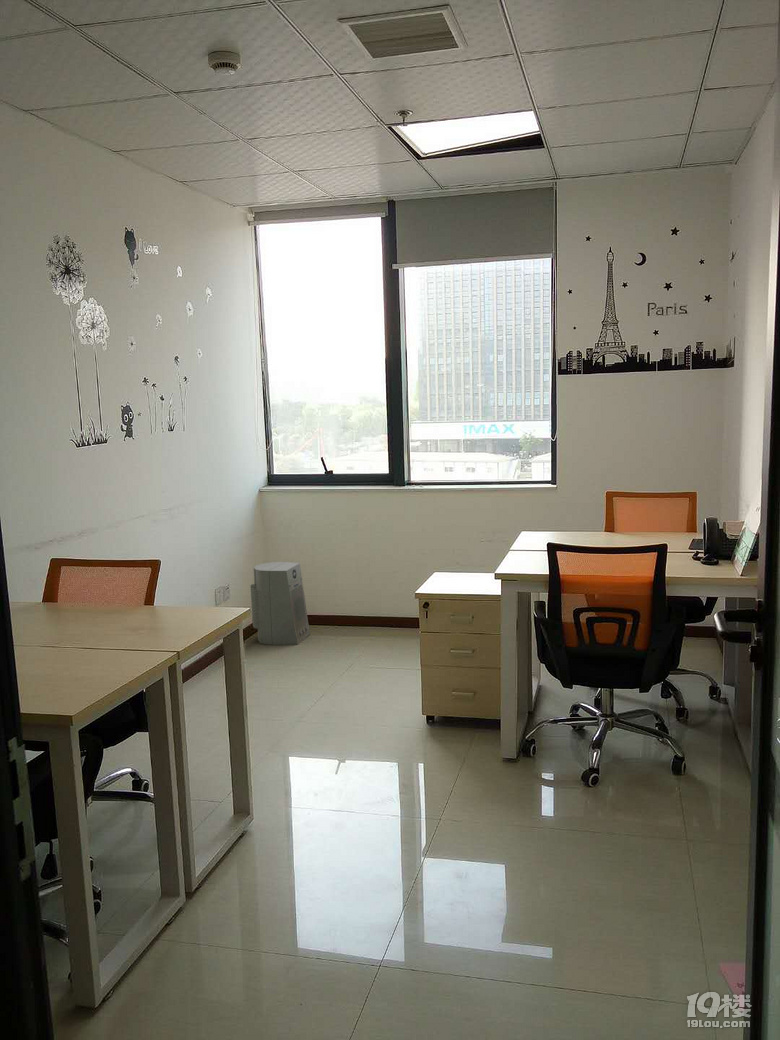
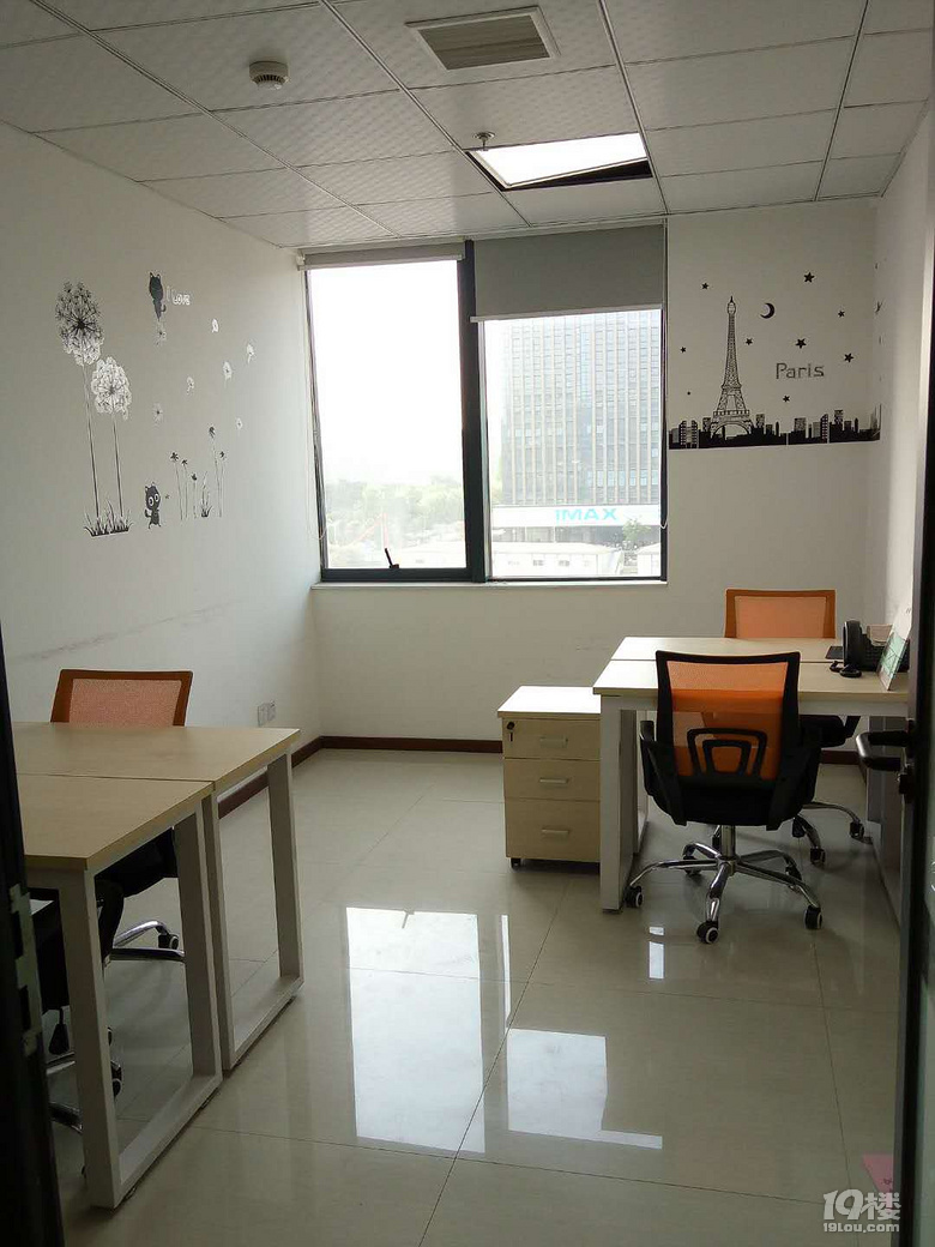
- fan (277, 602)
